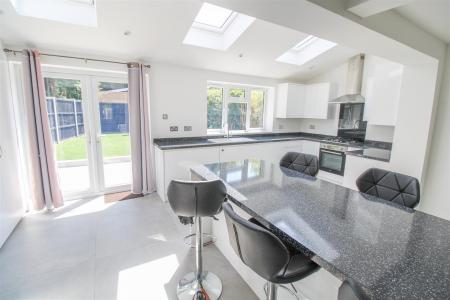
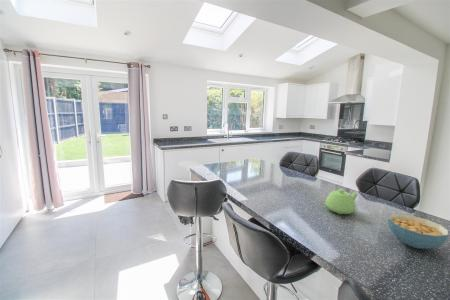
+ cereal bowl (415, 234)
+ teapot (343, 199)
